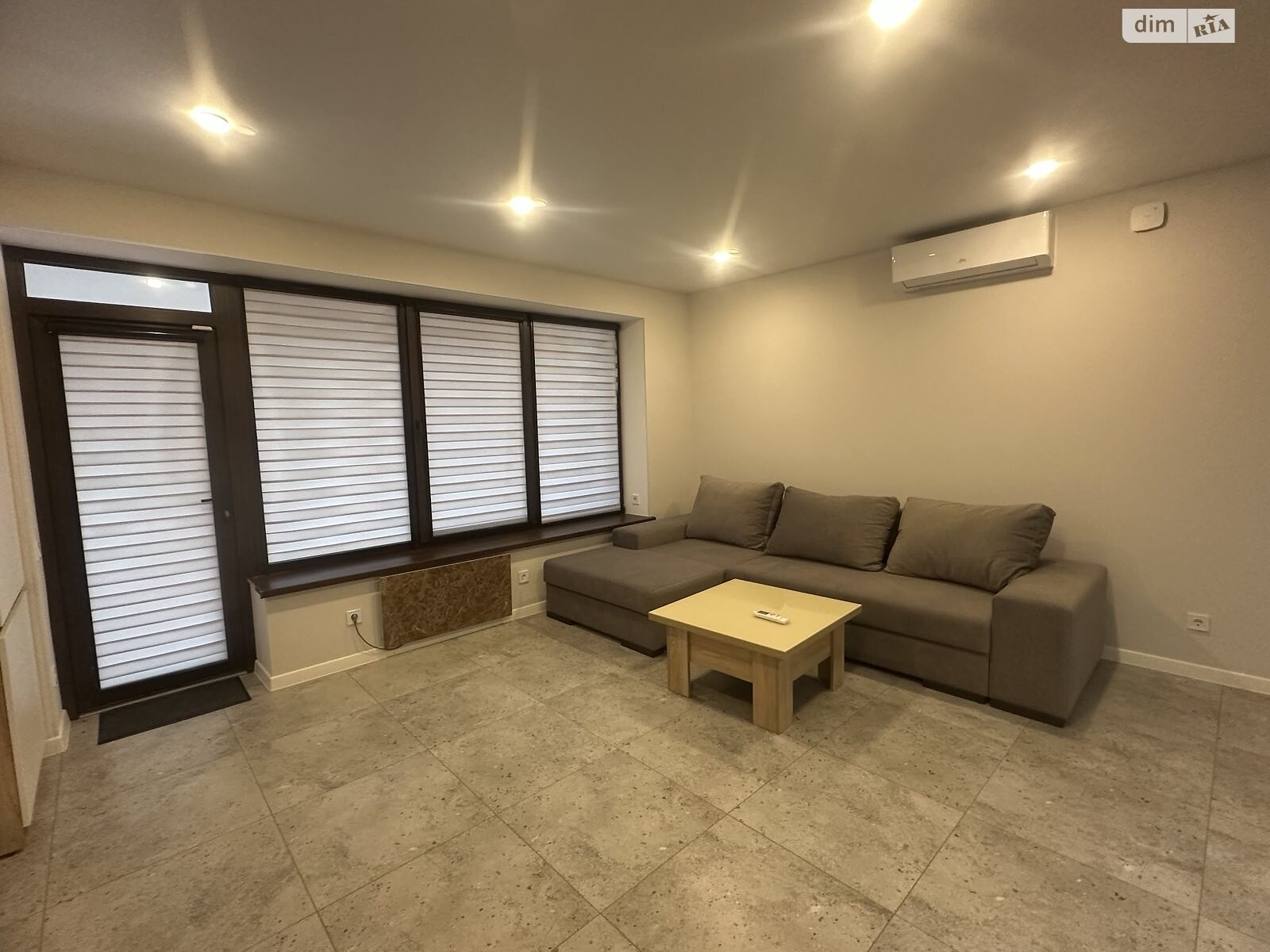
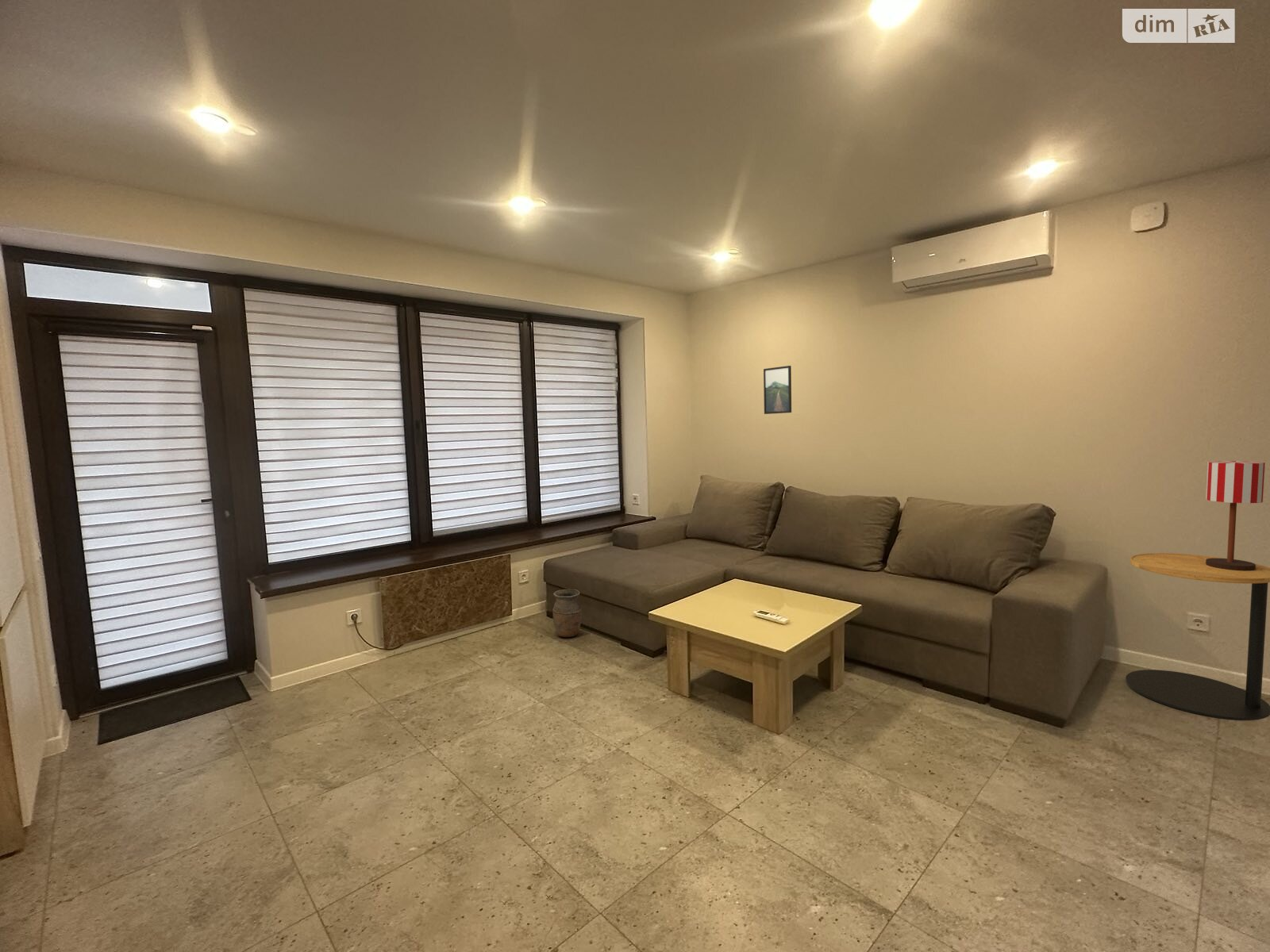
+ table lamp (1233, 513)
+ side table (1188, 674)
+ vase (567, 613)
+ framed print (777, 390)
